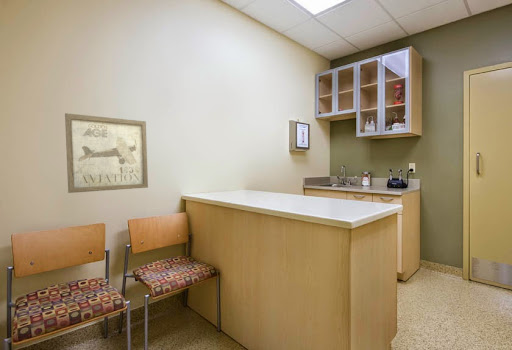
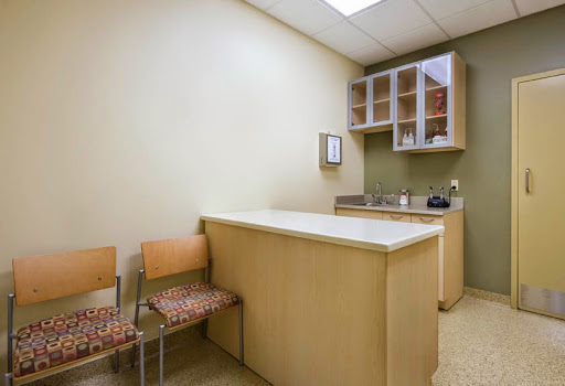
- wall art (110, 154)
